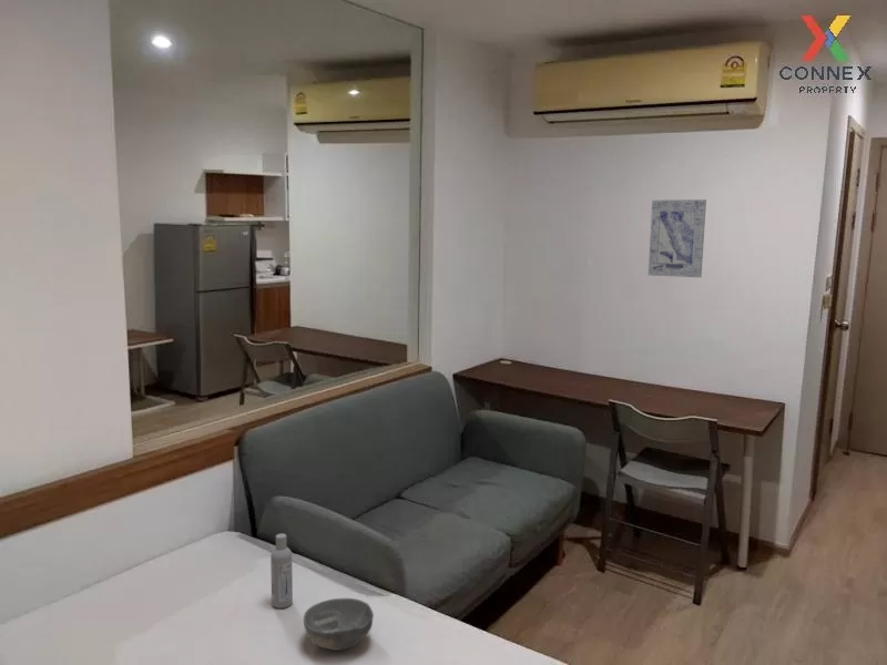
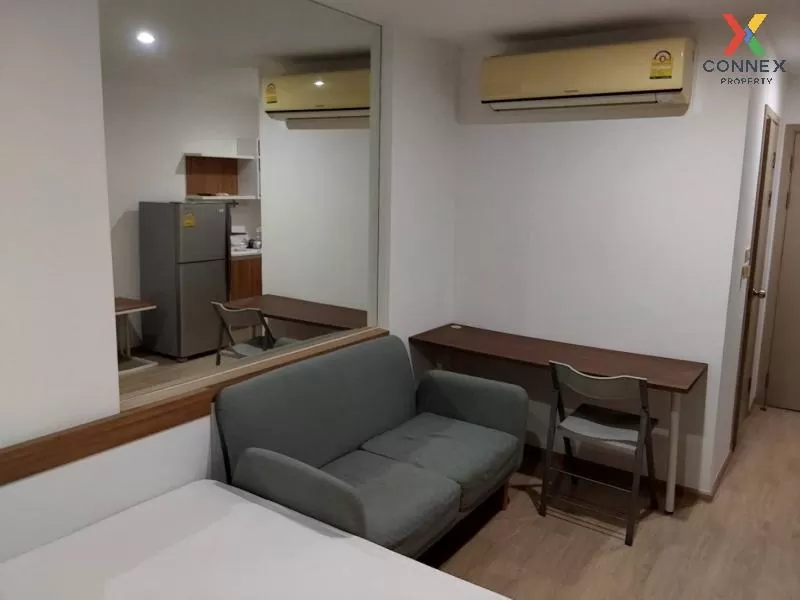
- wall art (676, 238)
- bowl (338, 626)
- bottle (282, 569)
